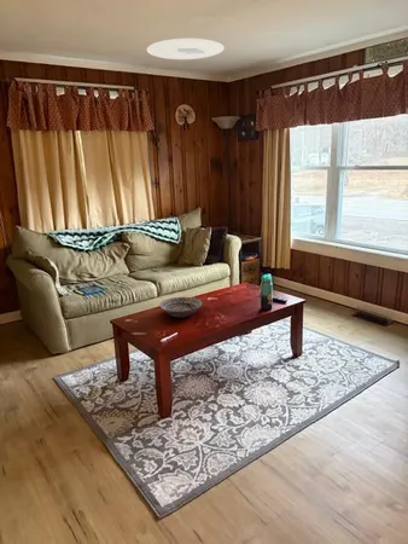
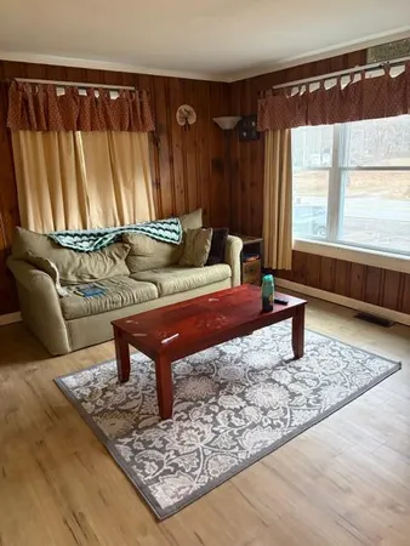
- ceiling light (185, 45)
- decorative bowl (181, 308)
